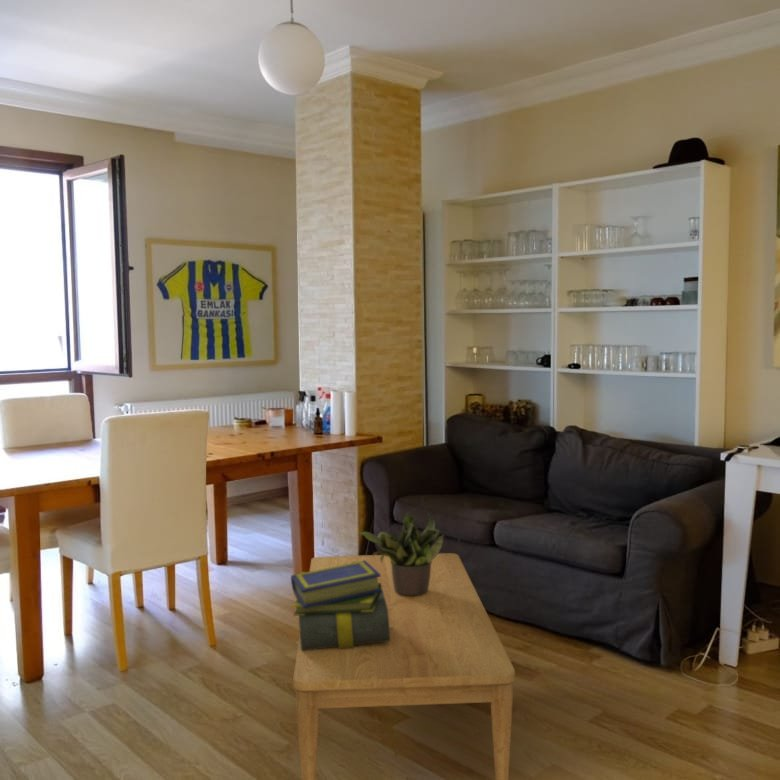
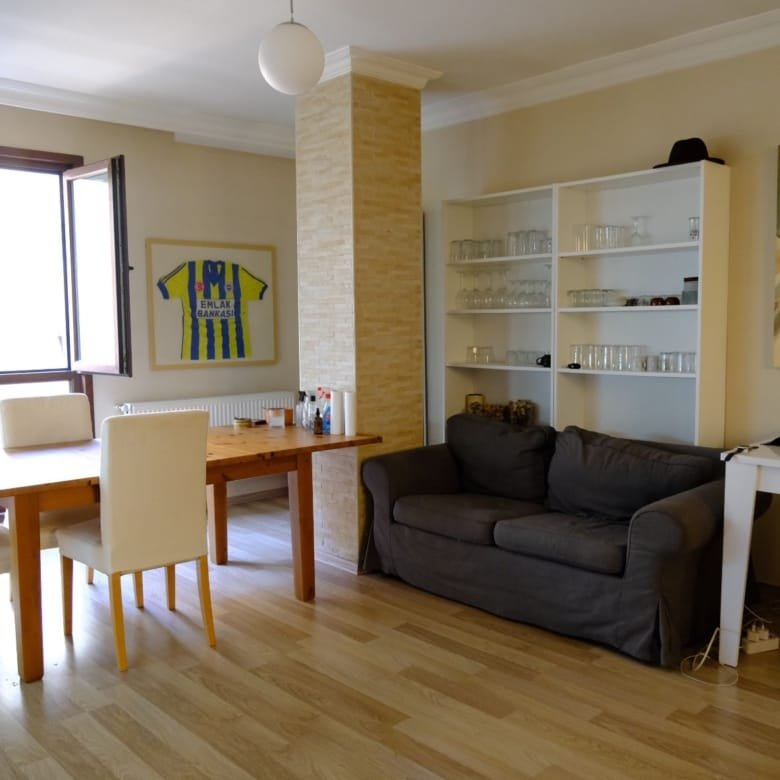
- coffee table (393, 660)
- potted plant (401, 550)
- stack of books (339, 603)
